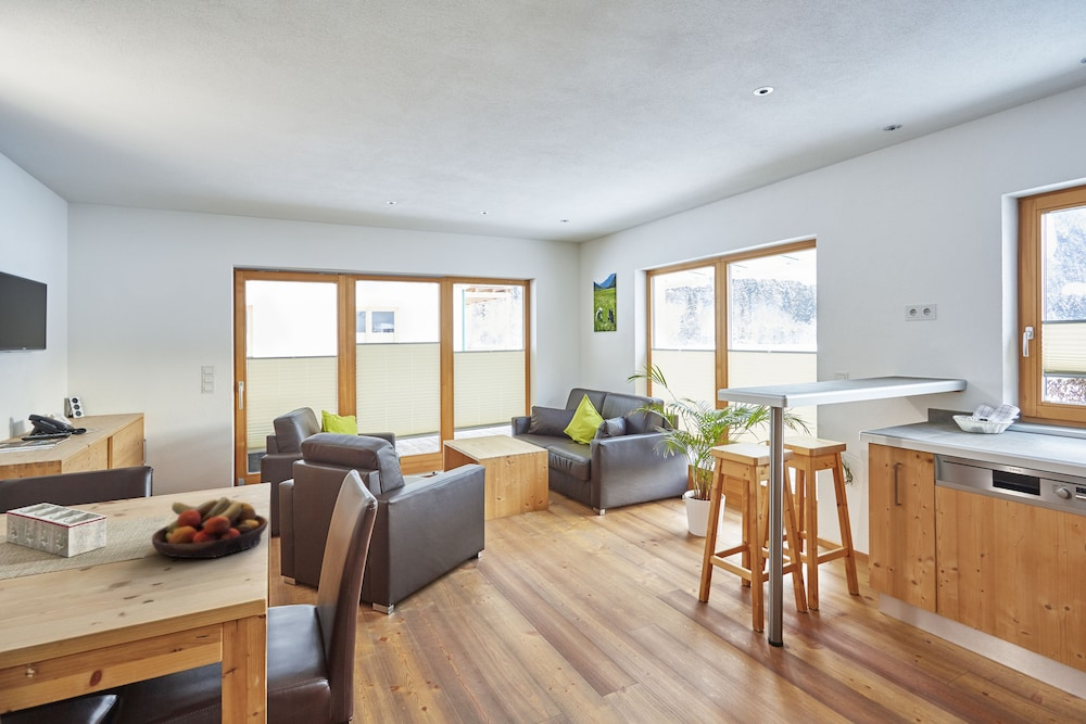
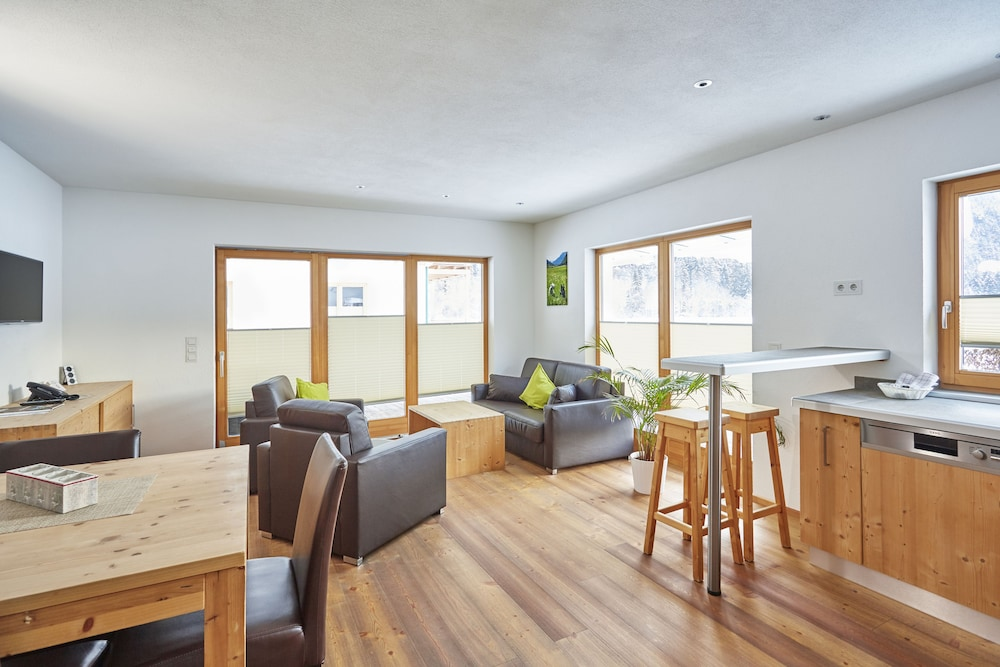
- fruit bowl (211, 523)
